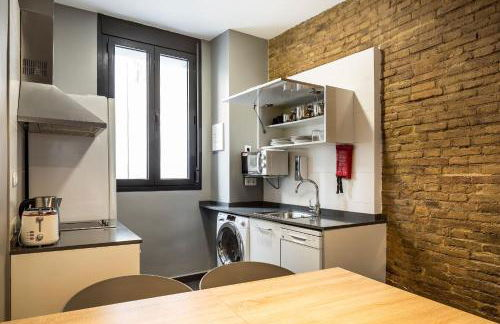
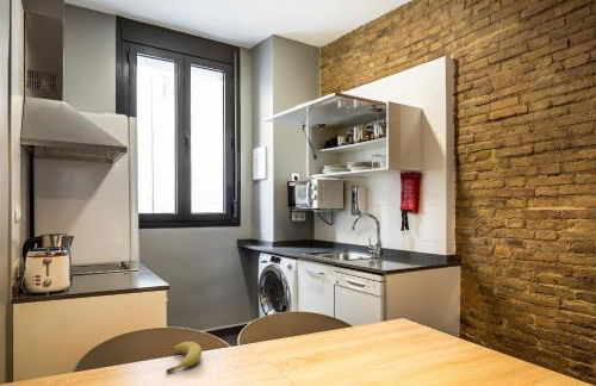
+ fruit (185, 353)
